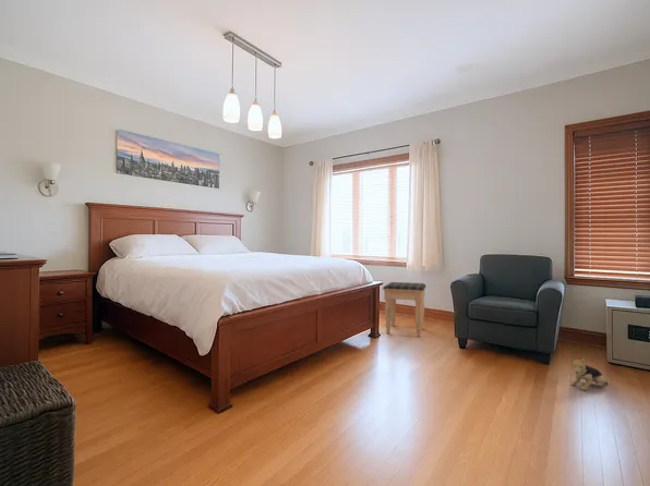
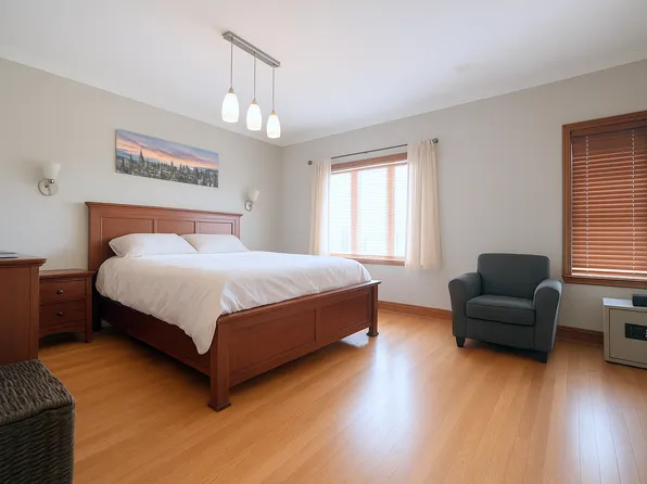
- plush toy (589, 369)
- footstool (405, 299)
